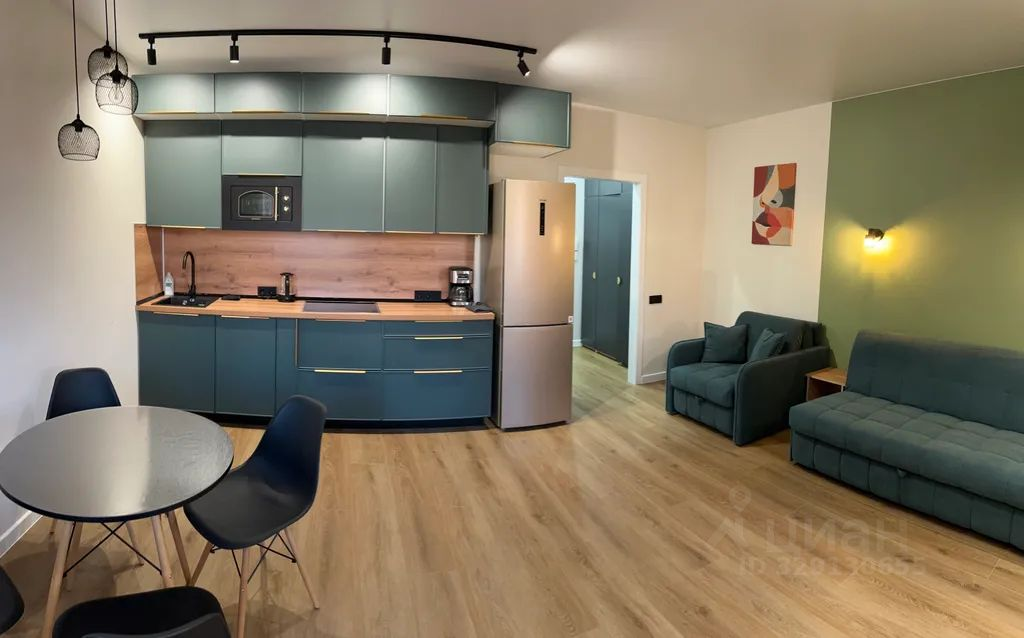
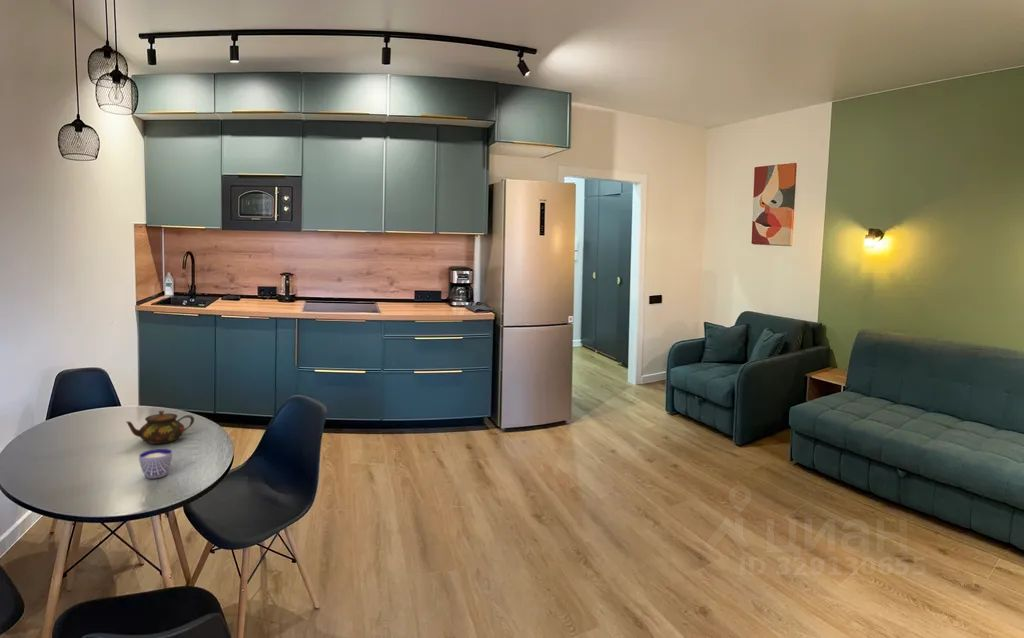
+ cup (156, 463)
+ teapot (161, 425)
